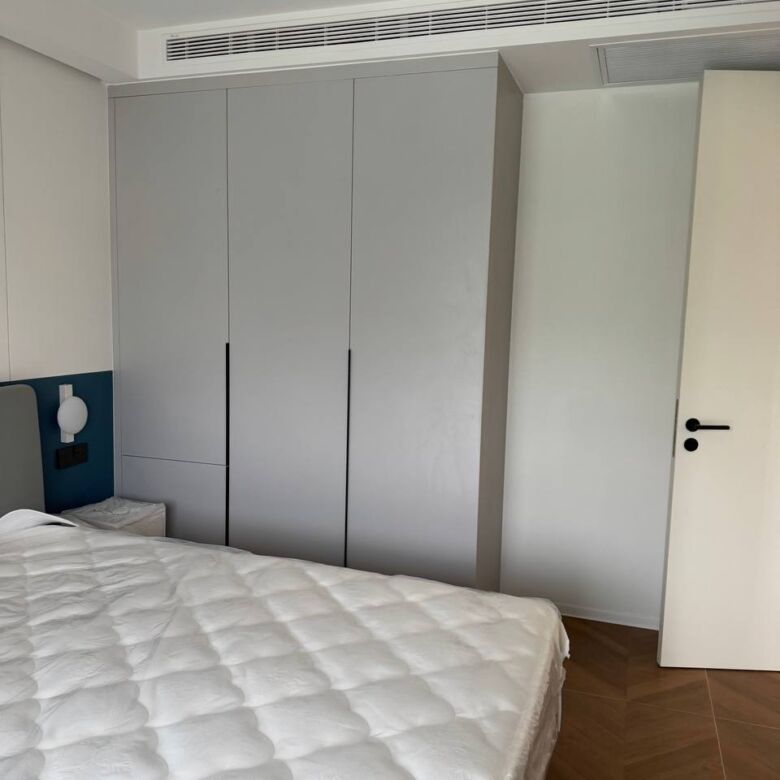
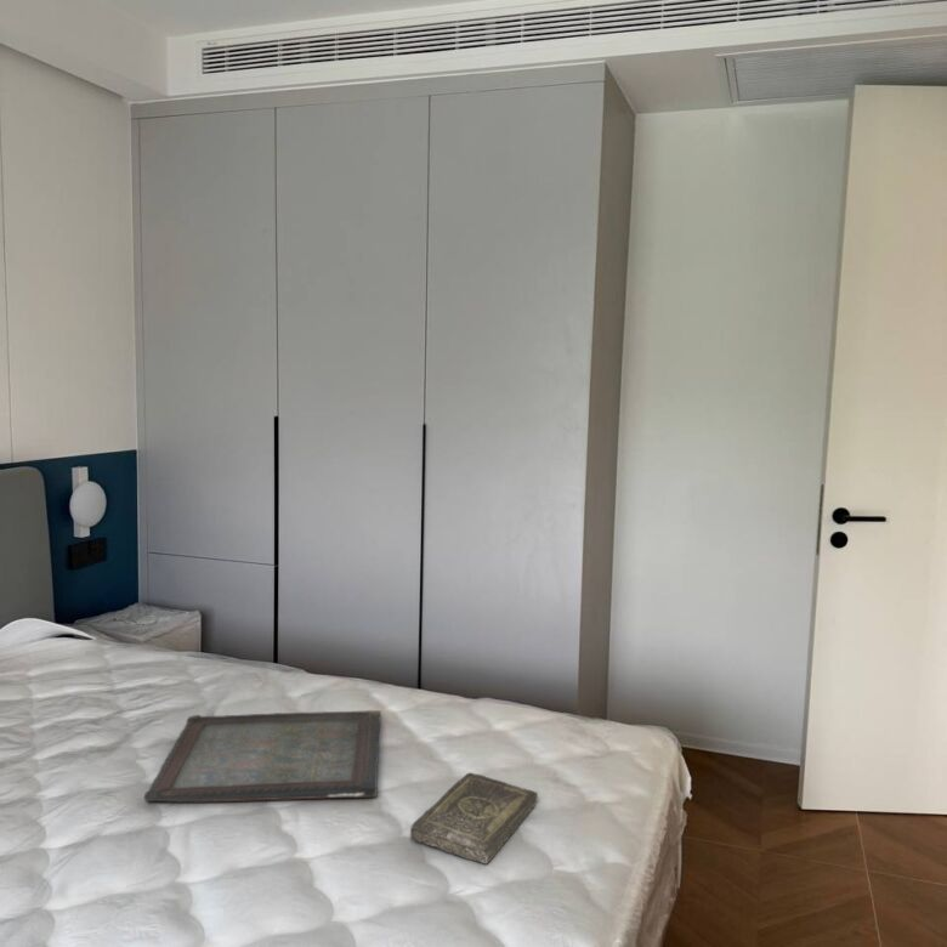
+ book (476, 813)
+ serving tray (276, 750)
